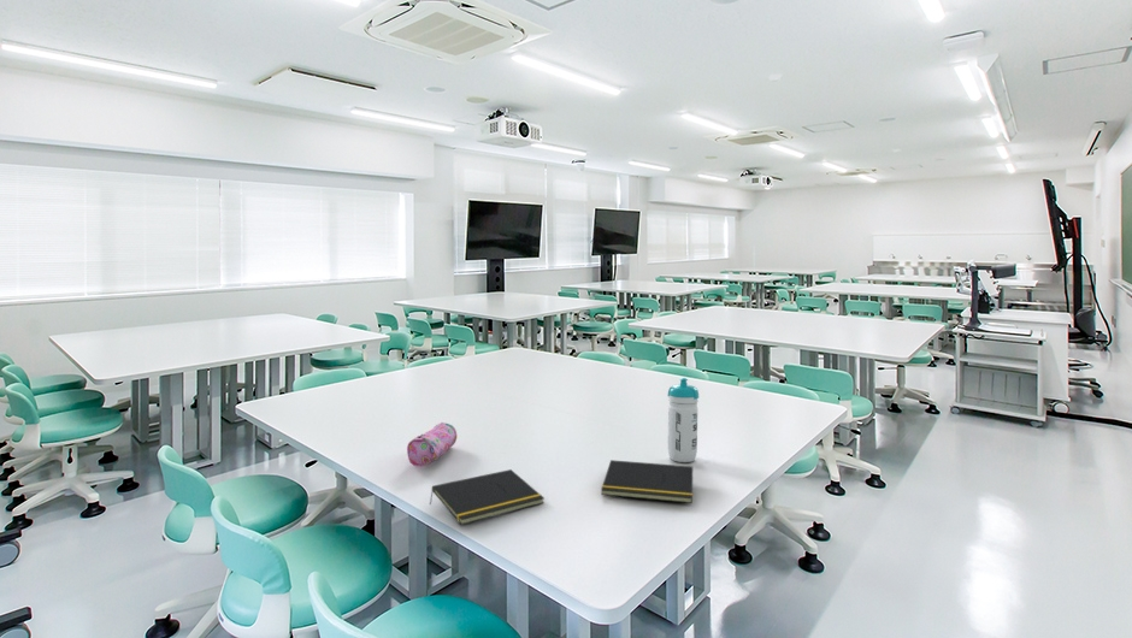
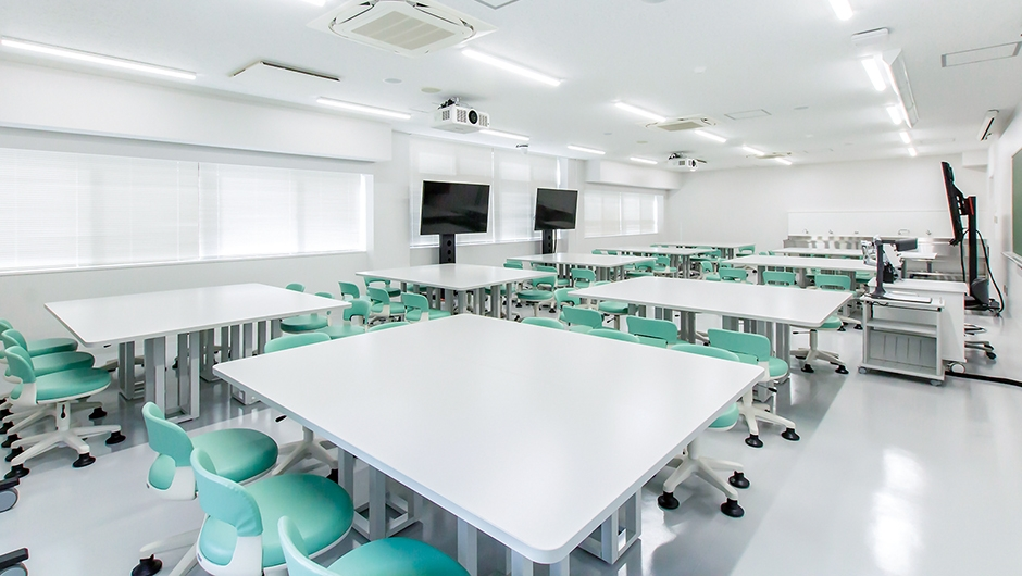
- notepad (648, 479)
- notepad (488, 494)
- pencil case (432, 442)
- water bottle (683, 418)
